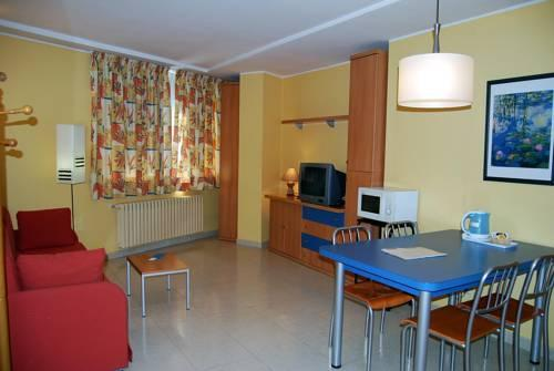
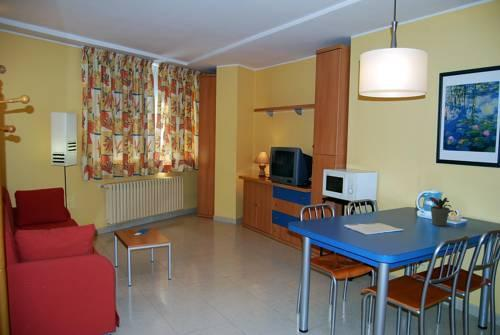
+ potted plant (437, 207)
